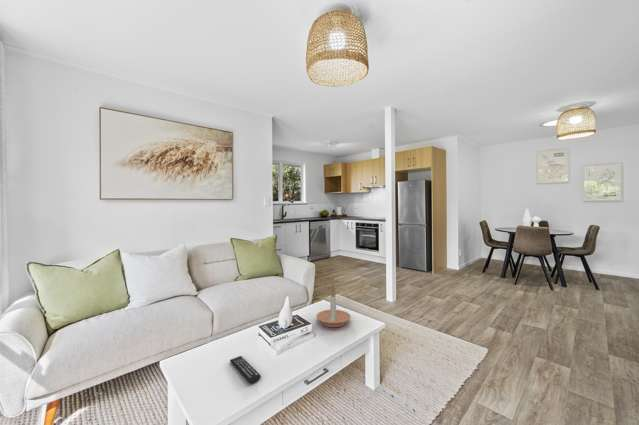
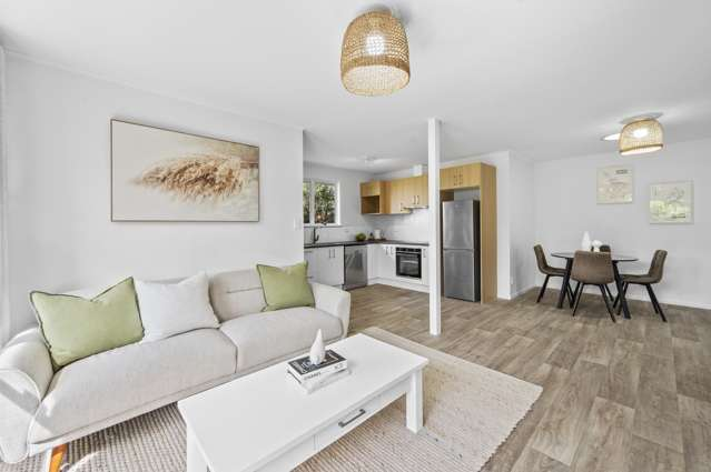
- remote control (244, 368)
- candle holder (333, 303)
